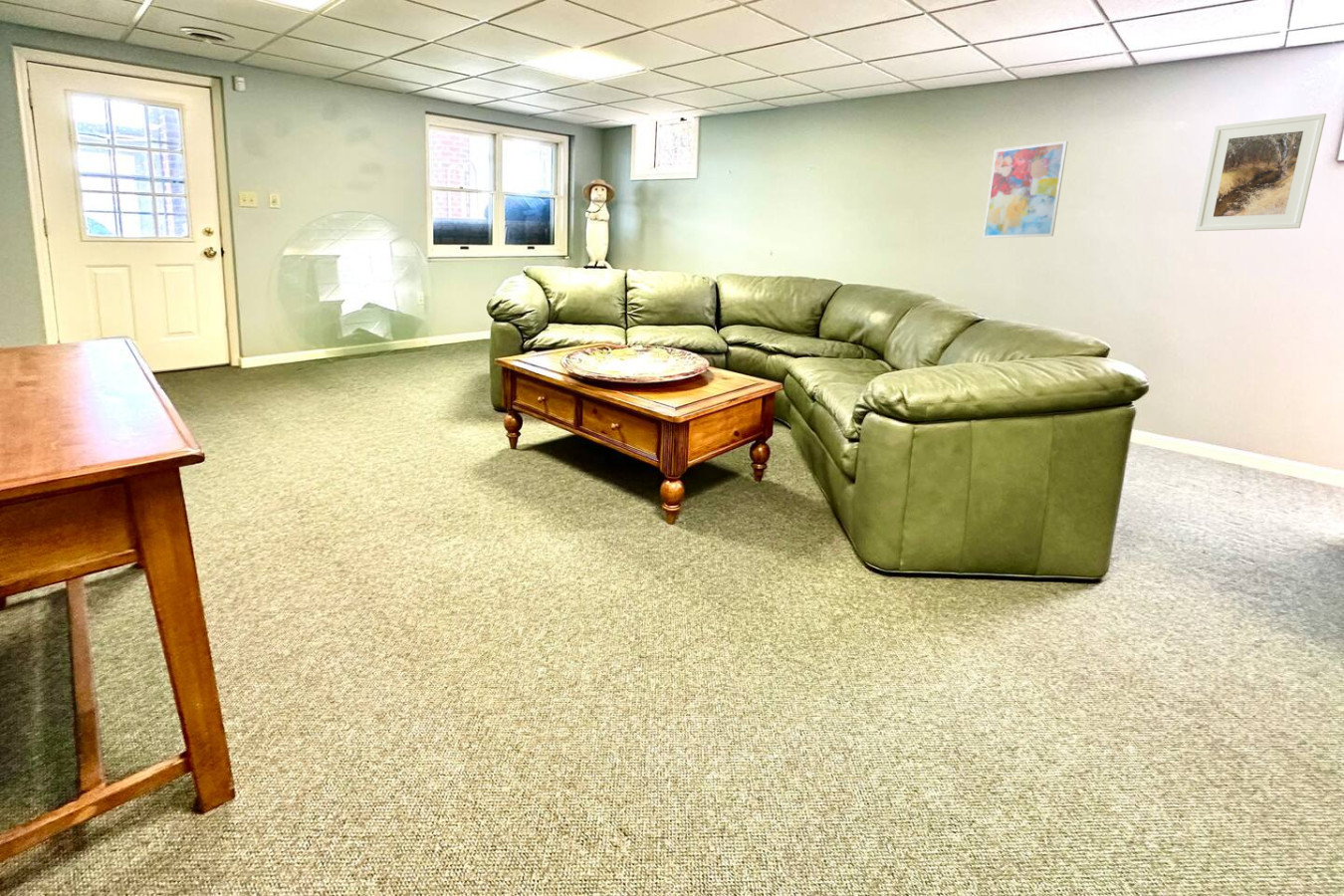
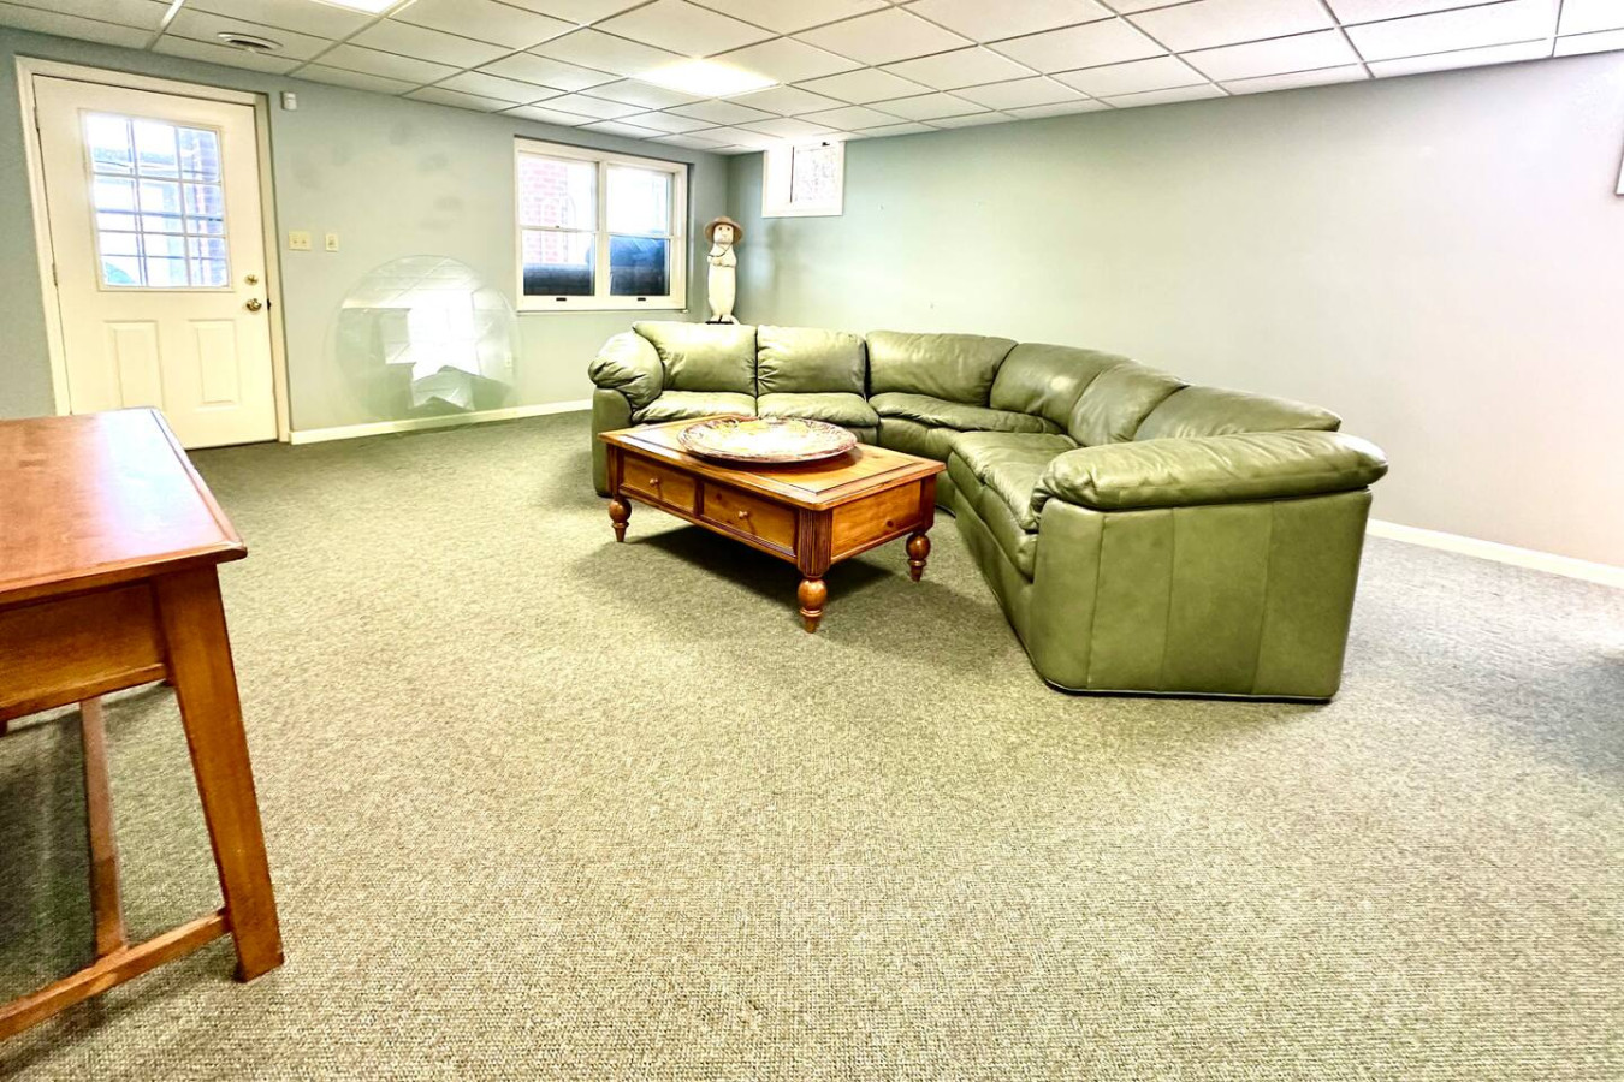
- wall art (1022, 191)
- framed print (1256, 175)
